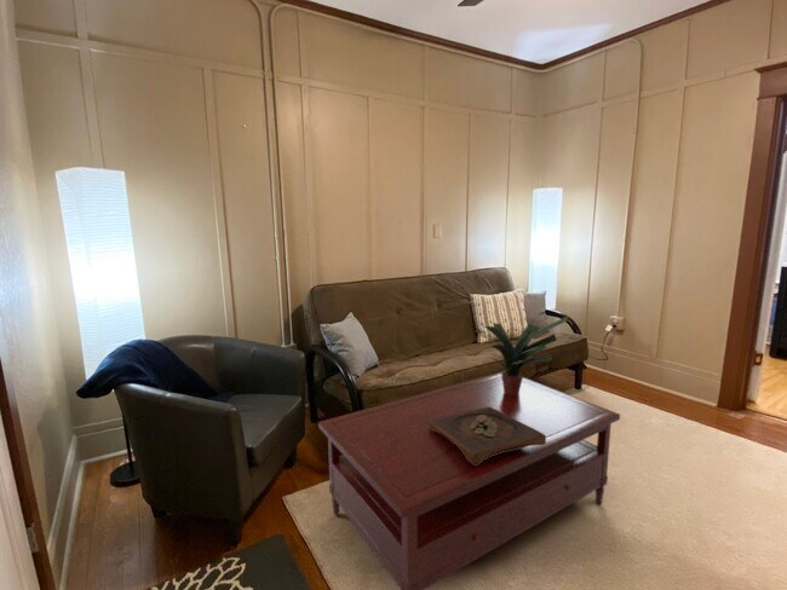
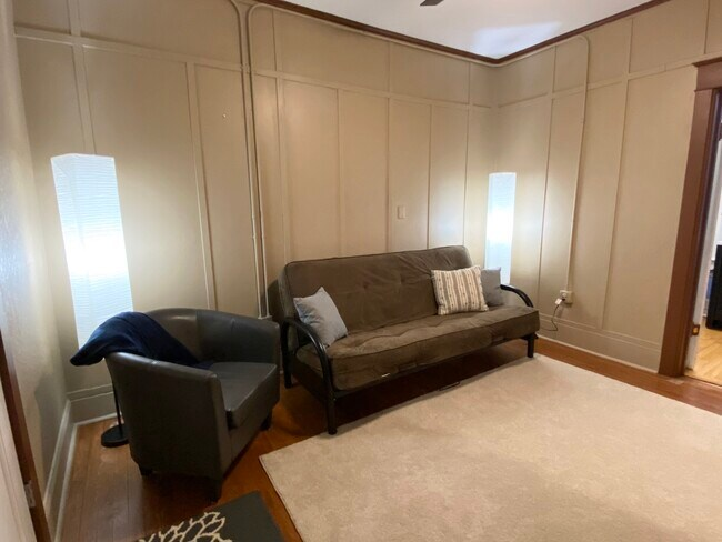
- potted plant (517, 353)
- wooden tray (483, 428)
- coffee table (470, 464)
